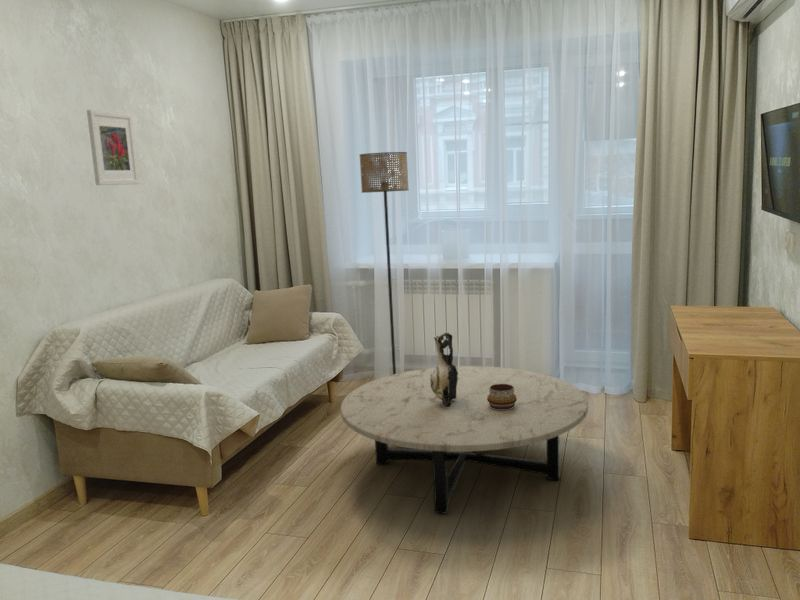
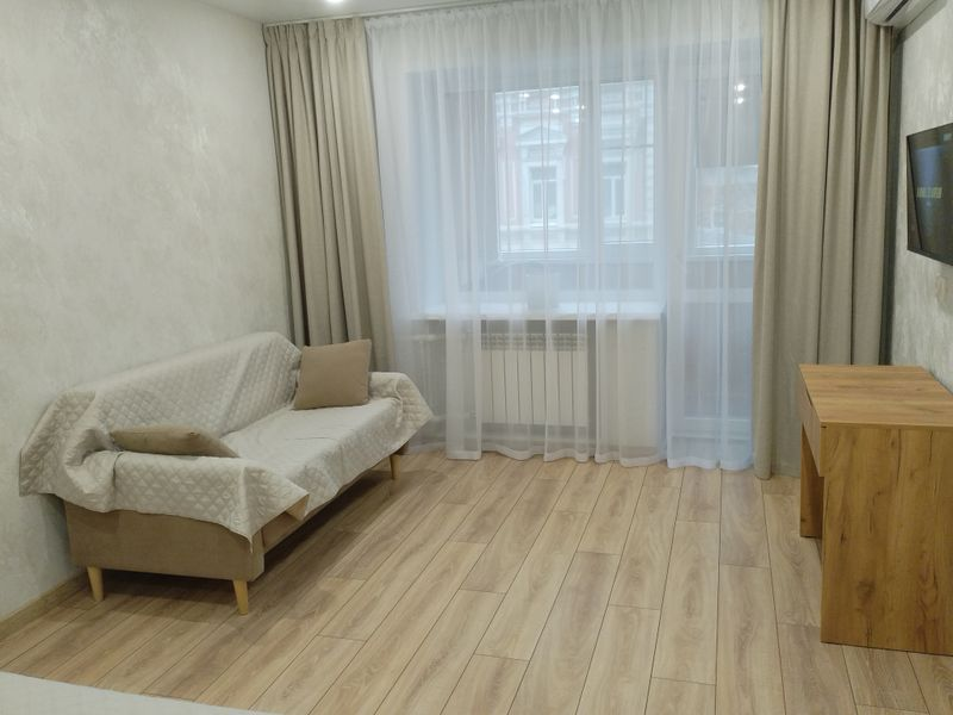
- decorative vase (442, 367)
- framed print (114, 148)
- decorative bowl (501, 396)
- floor lamp (389, 274)
- coffee table (463, 434)
